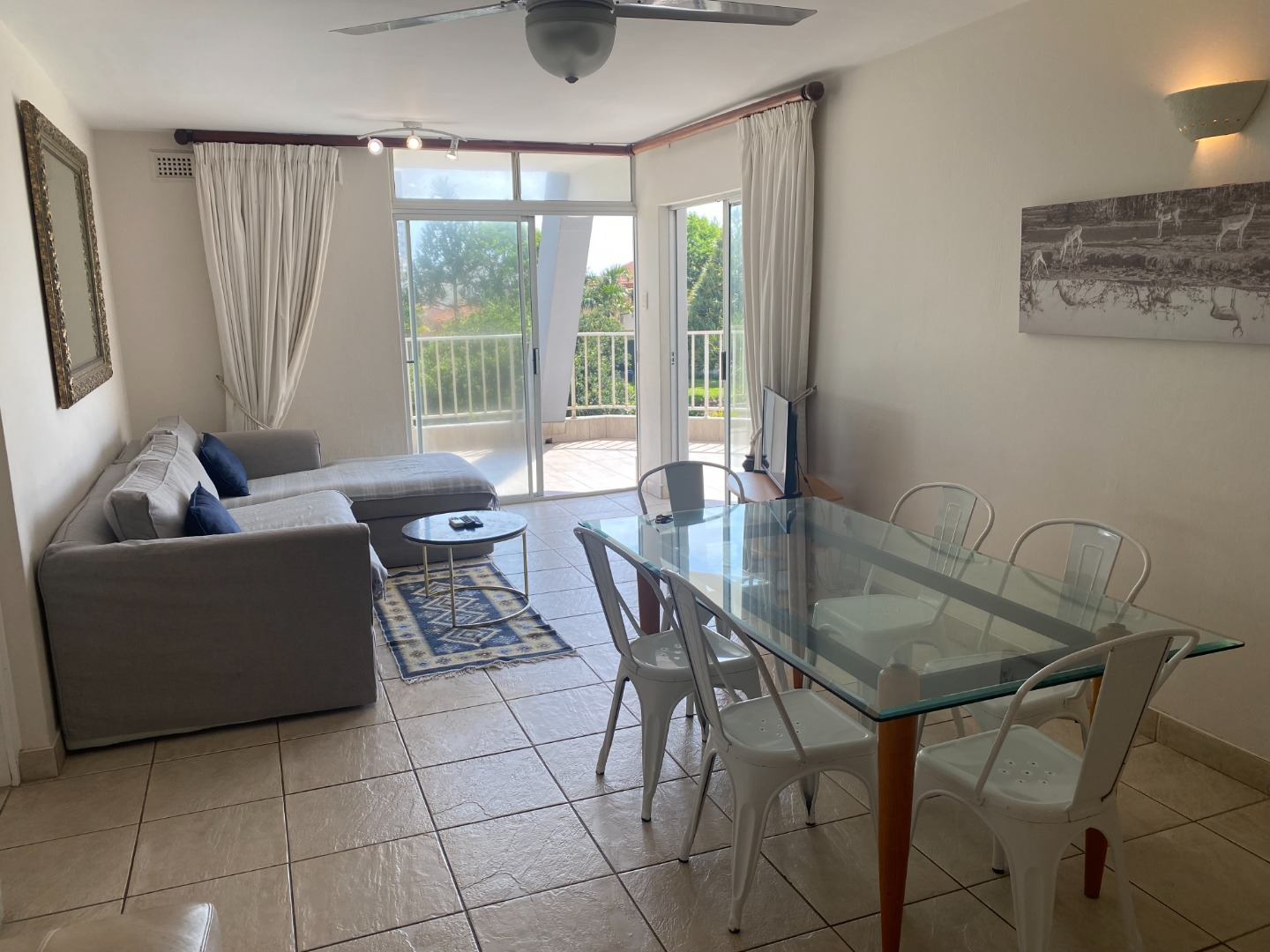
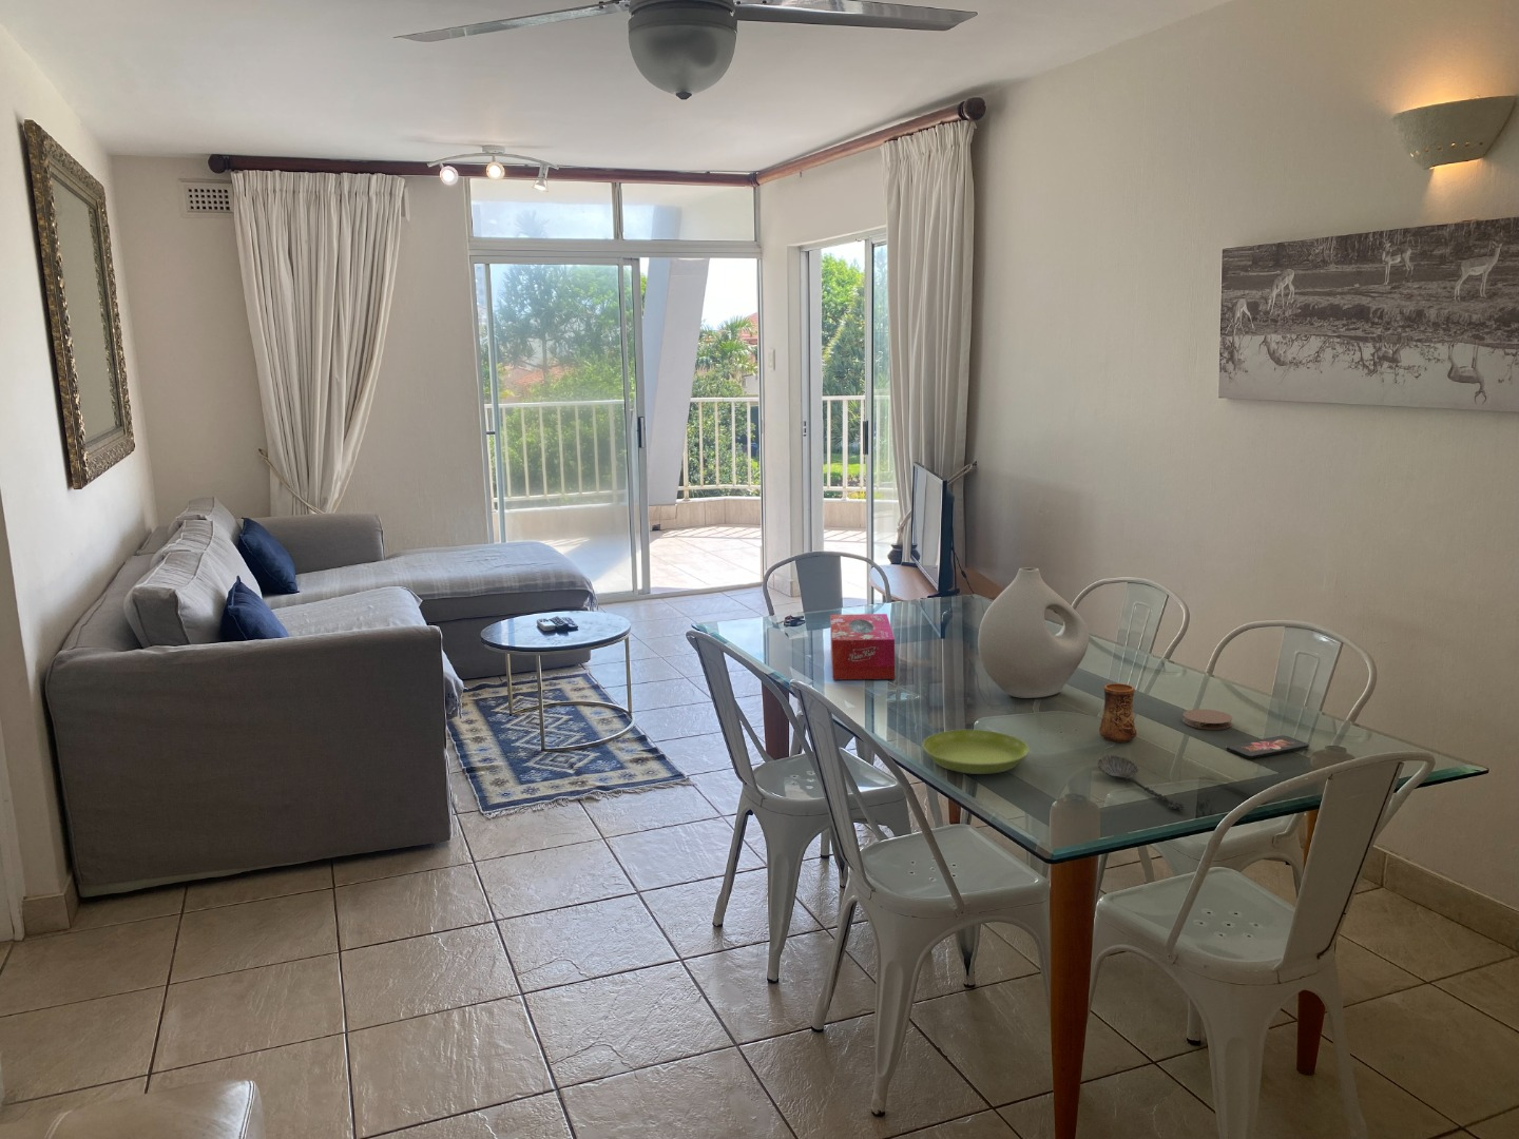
+ saucer (975, 753)
+ smartphone (1267, 747)
+ vase (1033, 629)
+ coaster (1207, 718)
+ tissue box (861, 645)
+ spoon (1141, 785)
+ cup (1118, 713)
